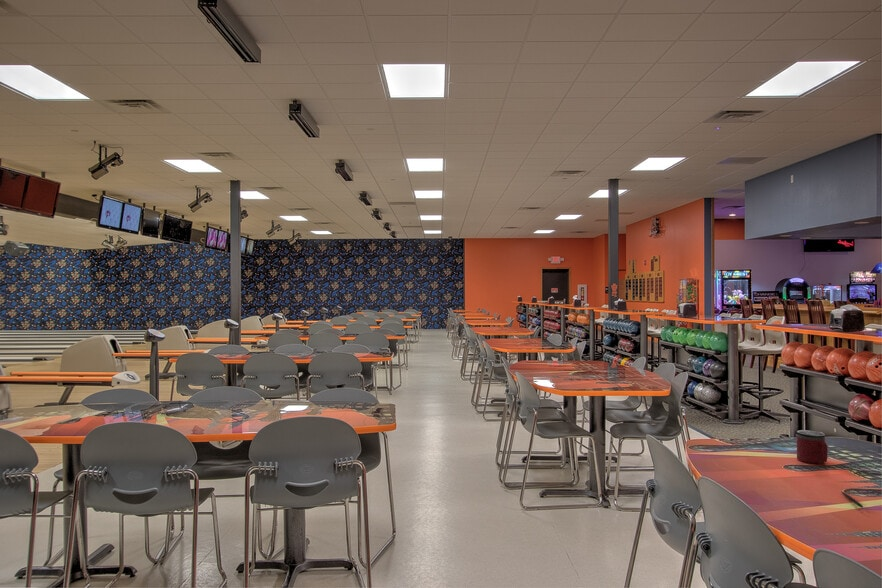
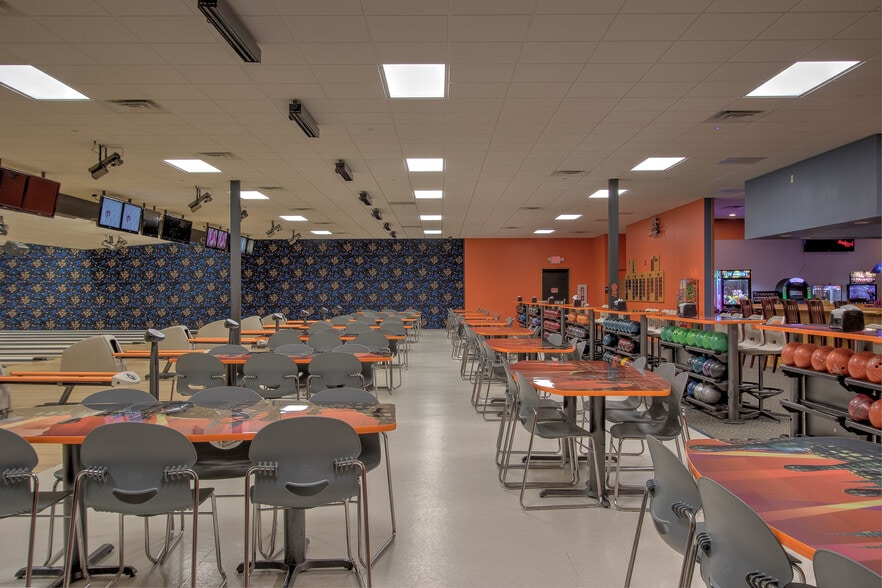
- pen (851, 498)
- beverage cup (813, 447)
